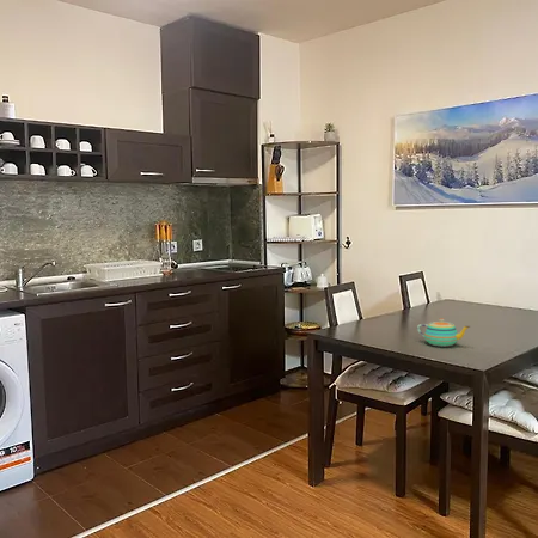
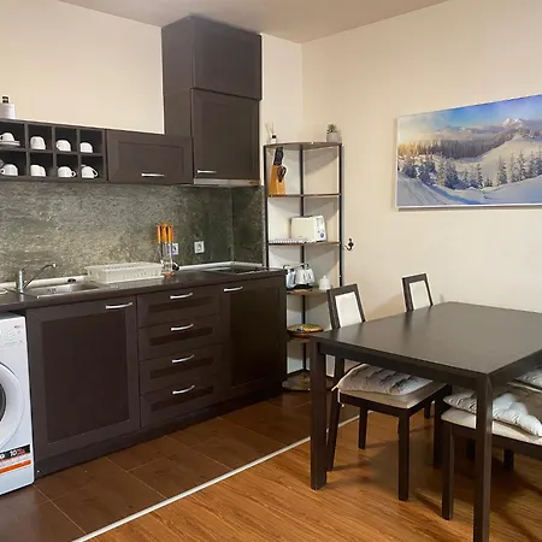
- teapot (442, 331)
